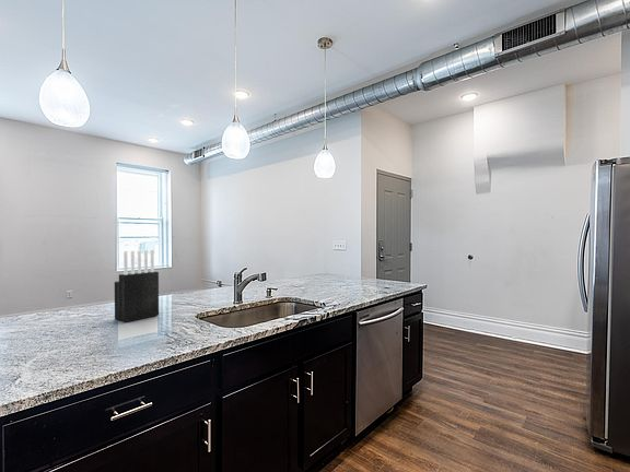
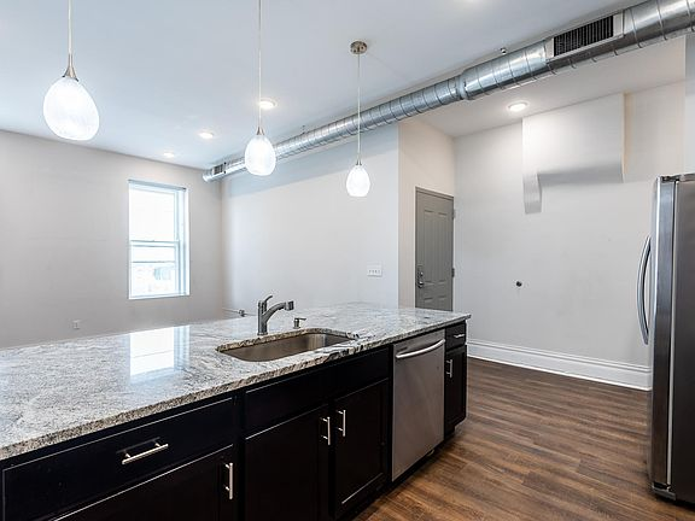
- knife block (136, 283)
